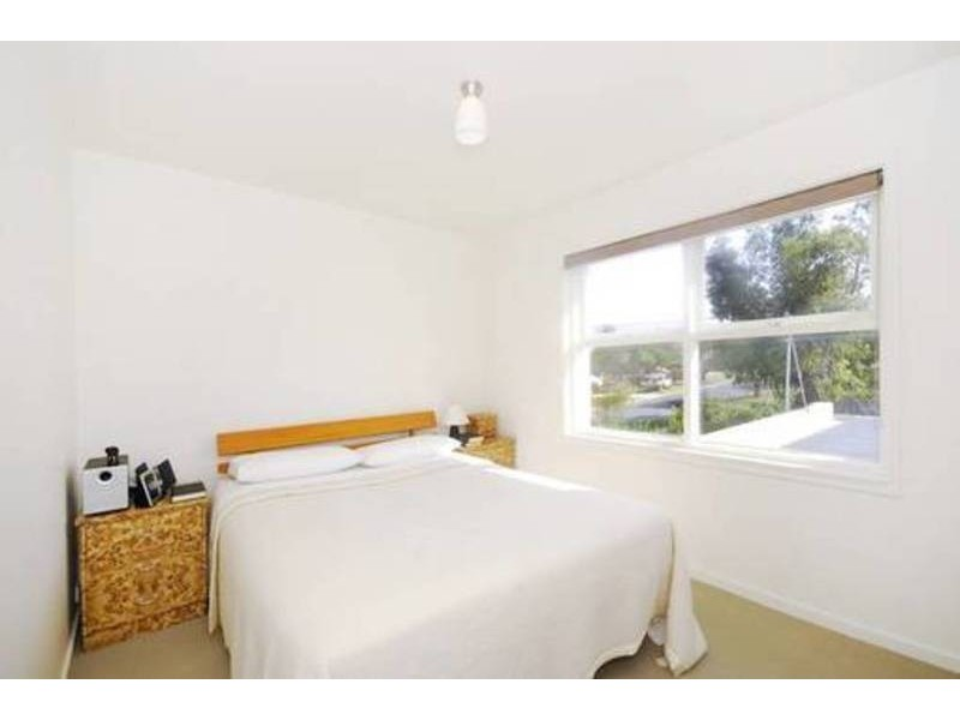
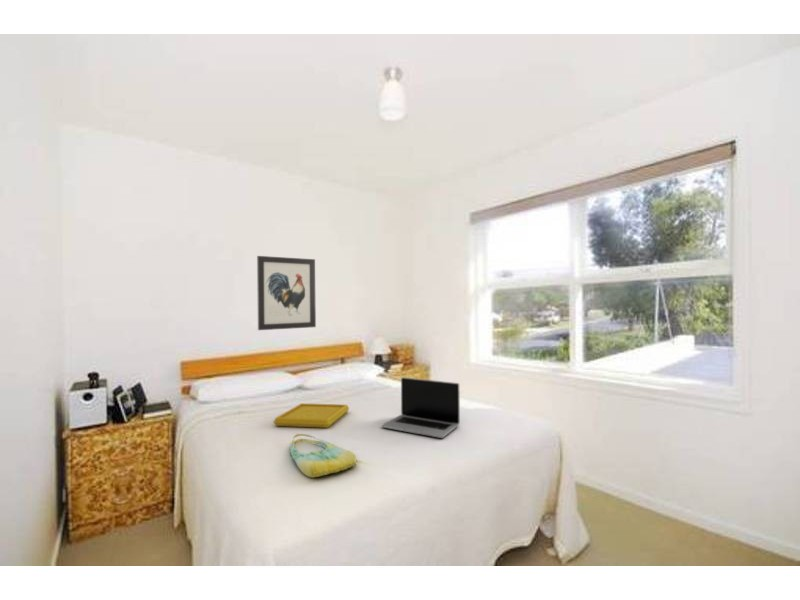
+ wall art (287, 293)
+ laptop (420, 405)
+ serving tray (313, 414)
+ tote bag (315, 451)
